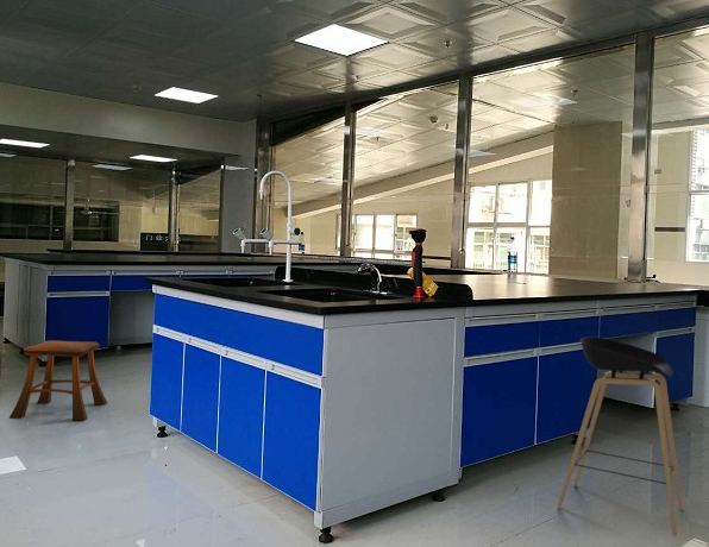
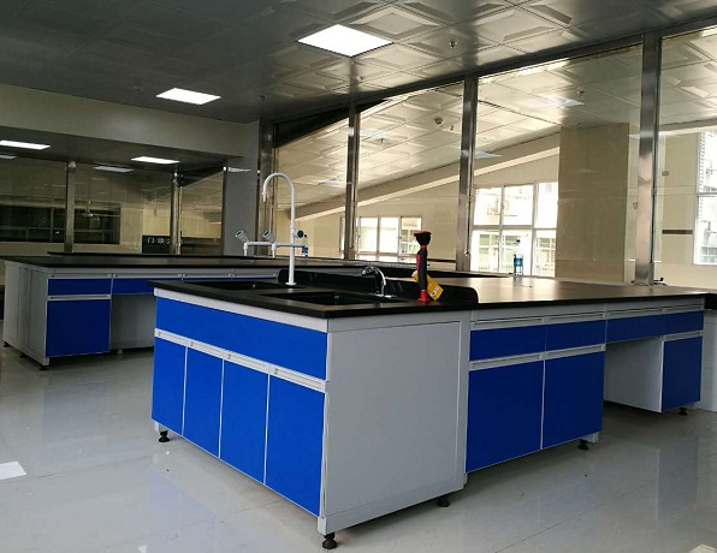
- stool (62, 379)
- stool (596, 419)
